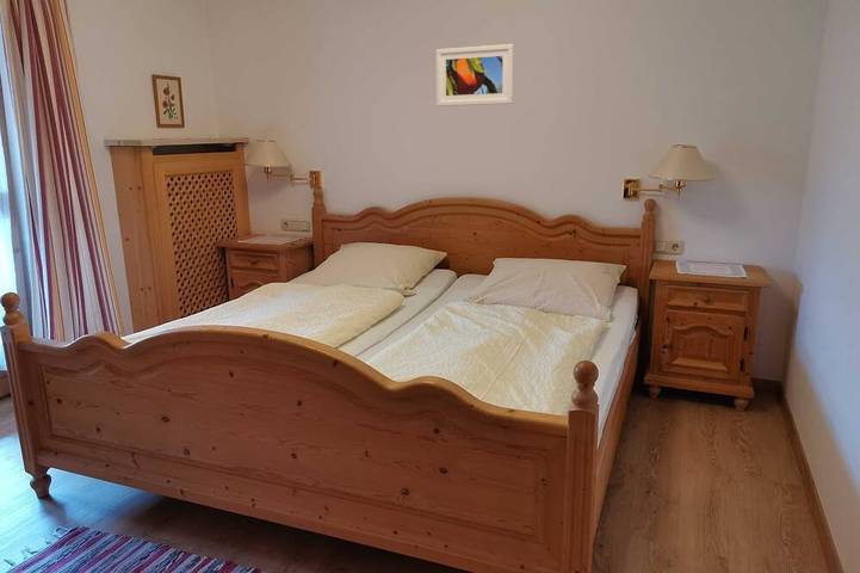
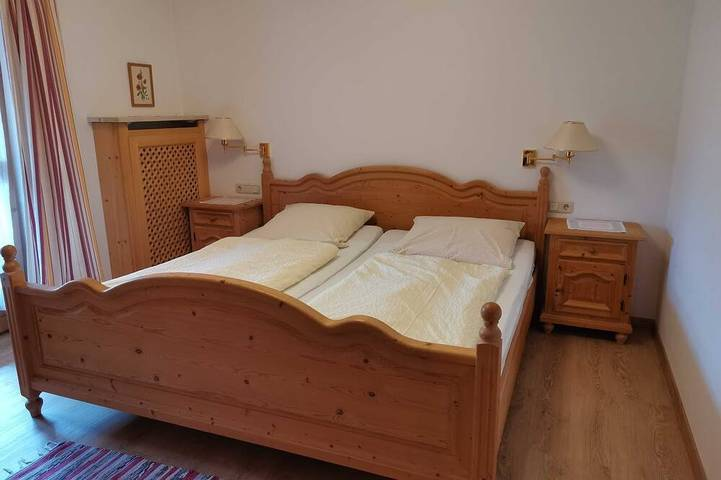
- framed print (474, 75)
